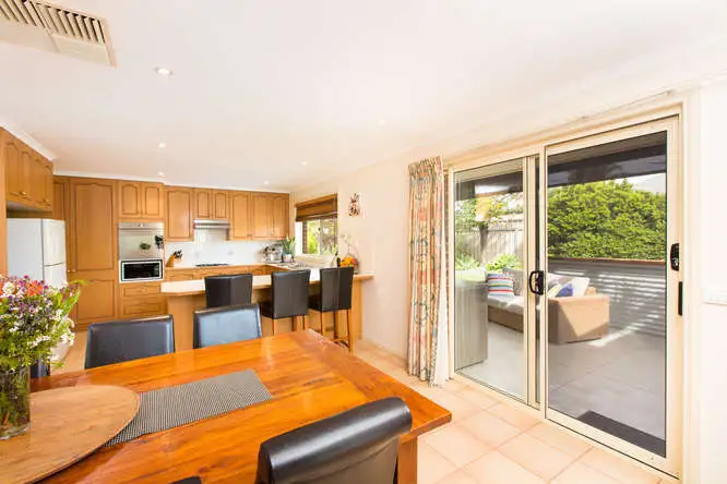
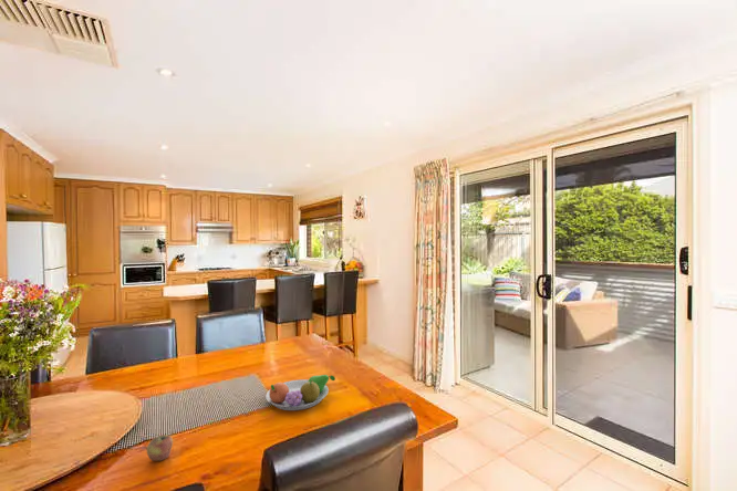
+ fruit bowl (300, 386)
+ apple (159, 448)
